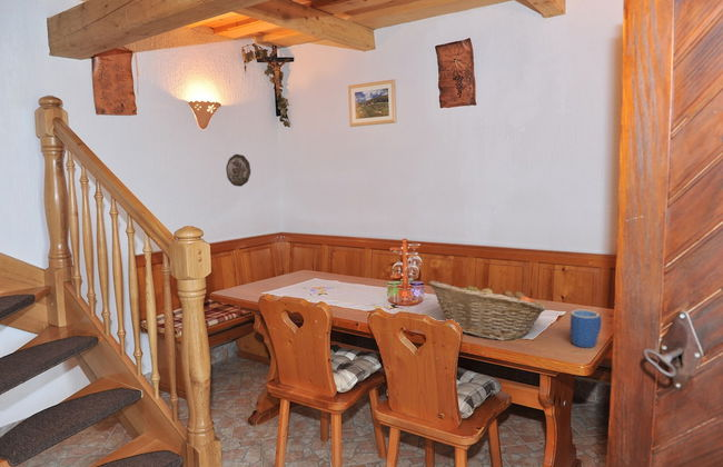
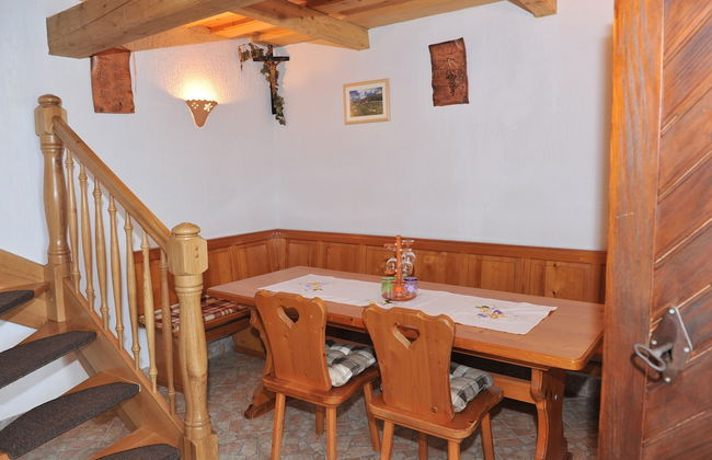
- mug (586, 328)
- decorative plate (237, 170)
- fruit basket (484, 304)
